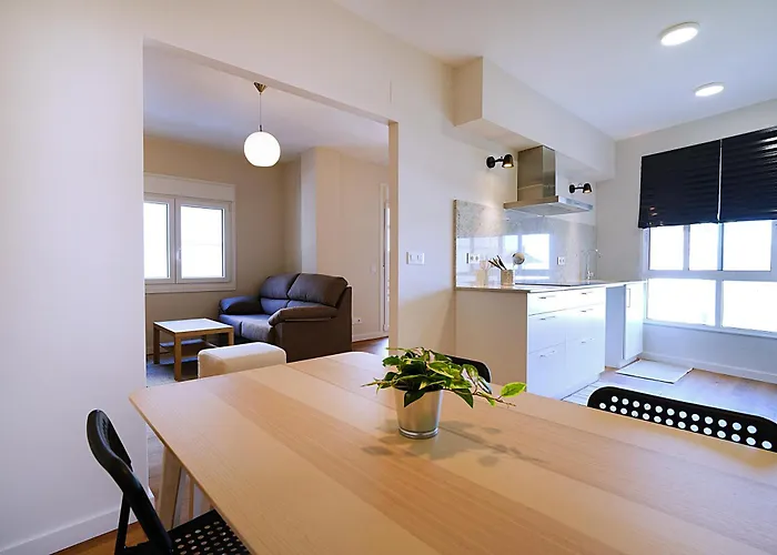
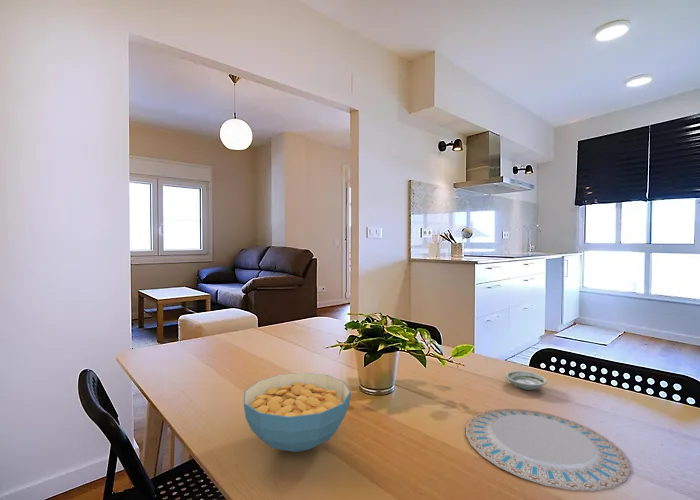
+ cereal bowl (297, 417)
+ saucer (525, 381)
+ chinaware (540, 439)
